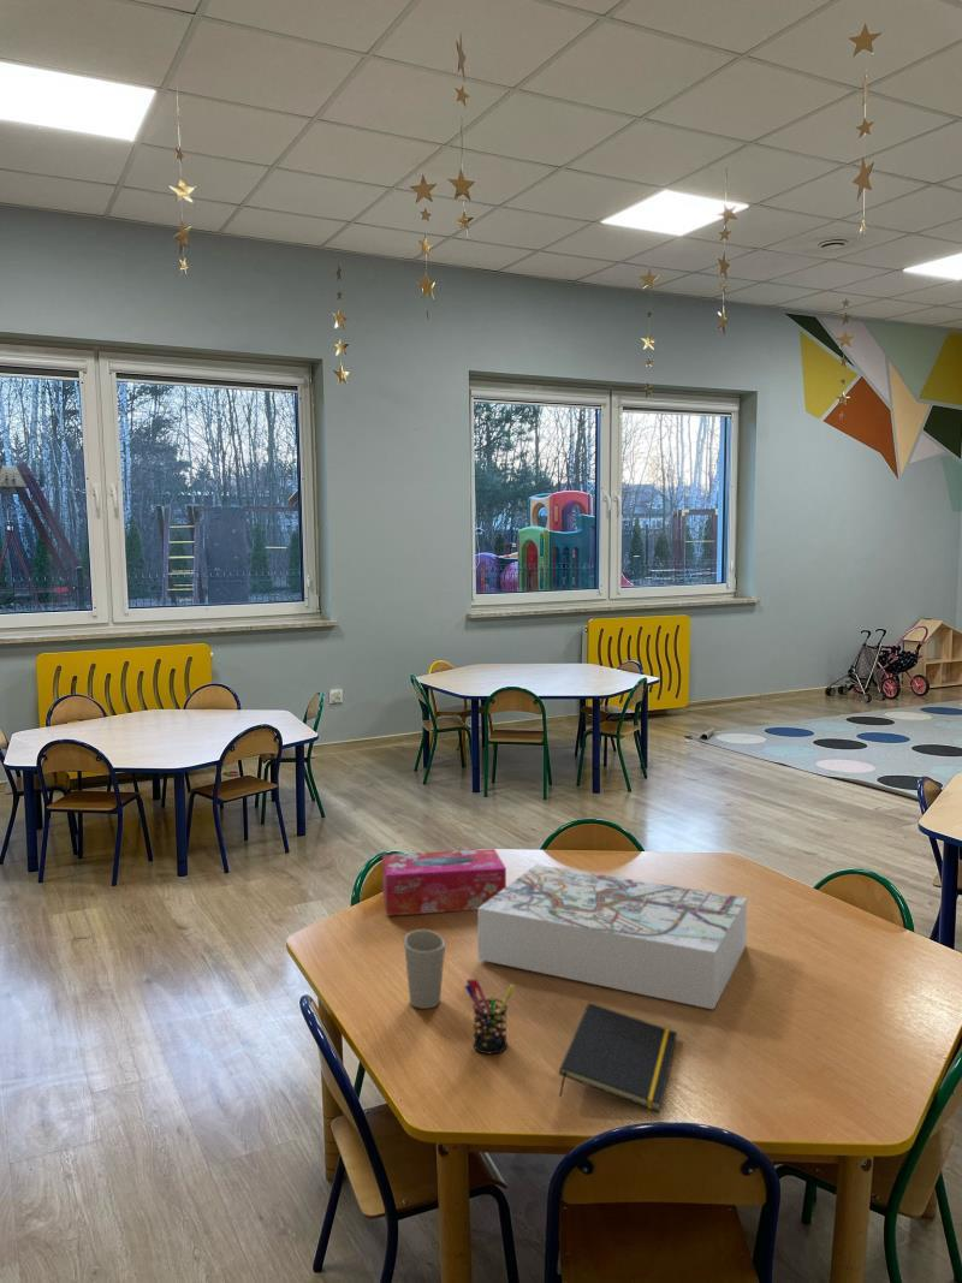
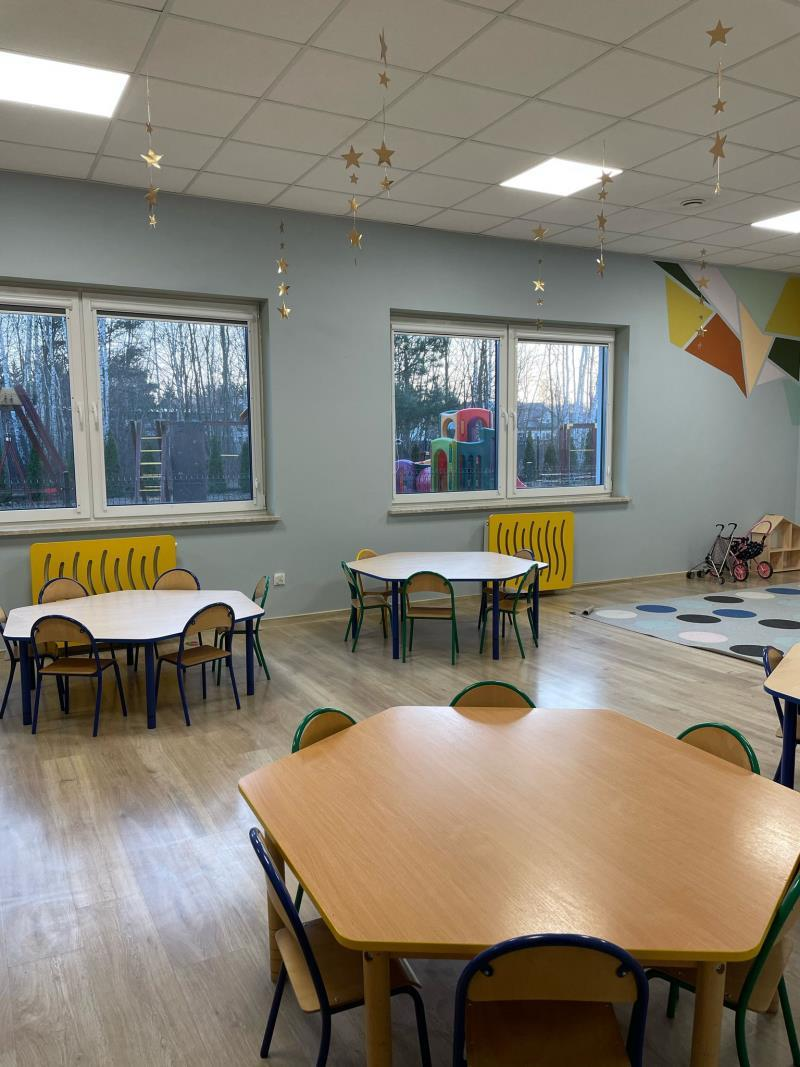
- tissue box (443, 880)
- cup (424, 969)
- pen holder (488, 1014)
- board game (613, 927)
- notepad (620, 1052)
